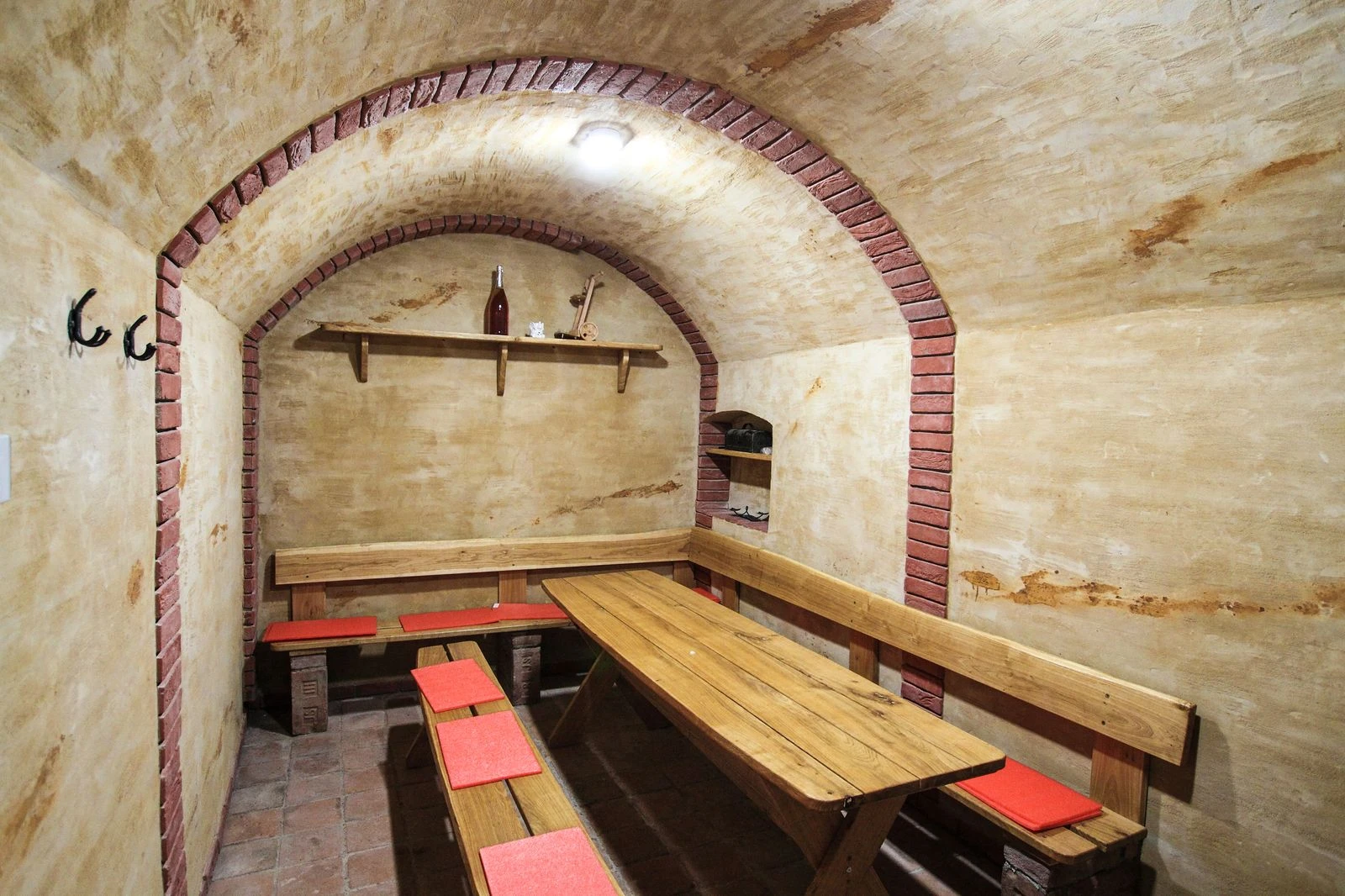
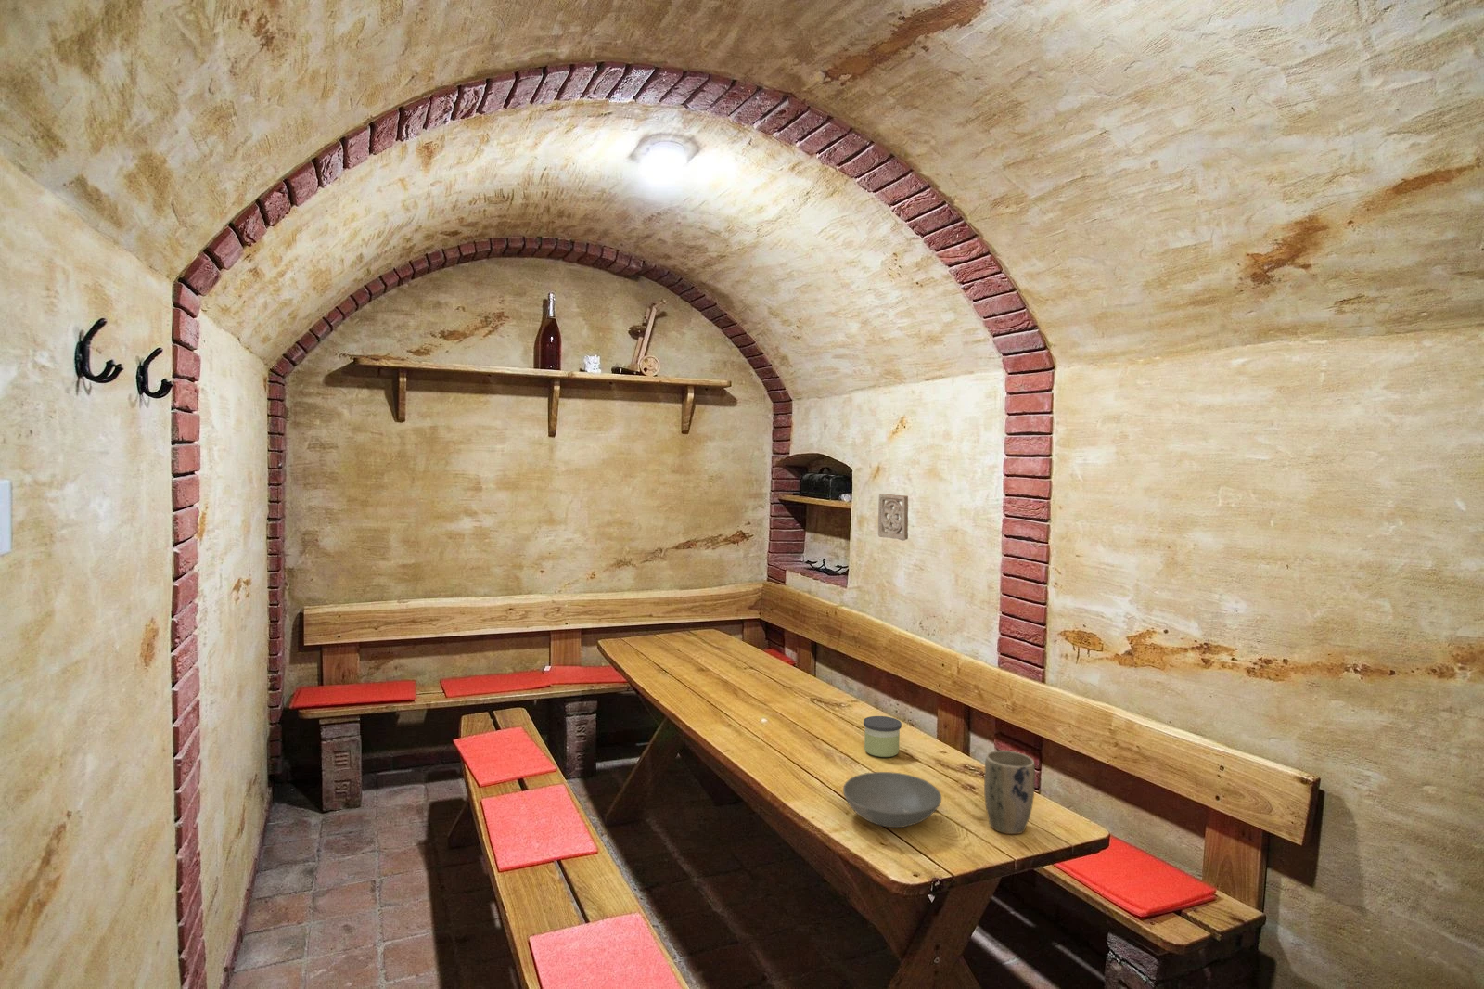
+ plant pot (1008, 793)
+ wall ornament (893, 517)
+ bowl (890, 805)
+ candle (882, 736)
